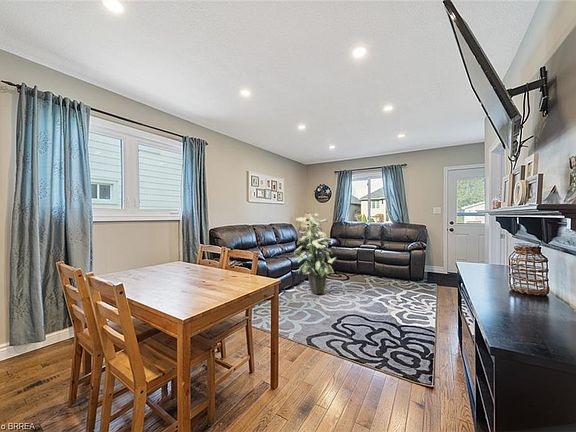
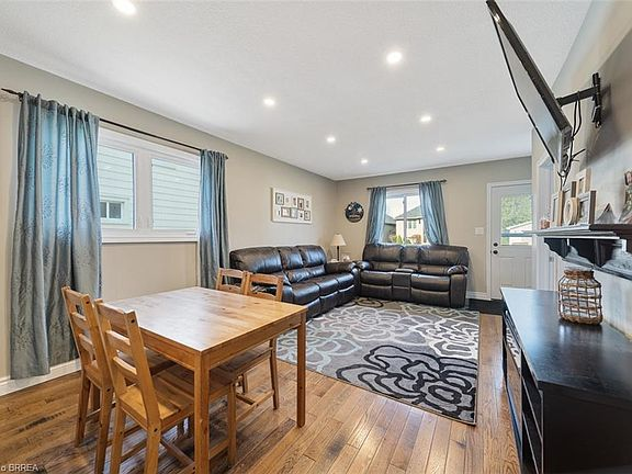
- indoor plant (314, 253)
